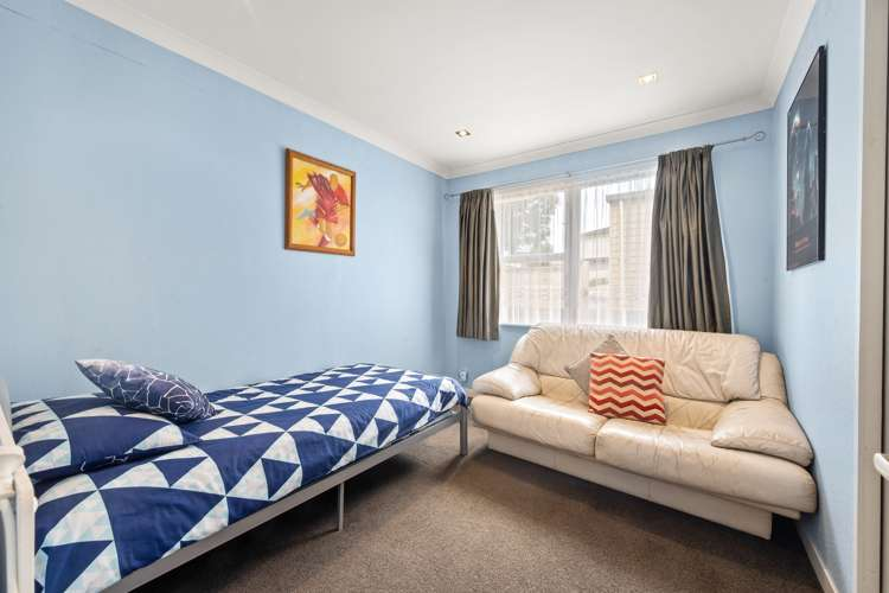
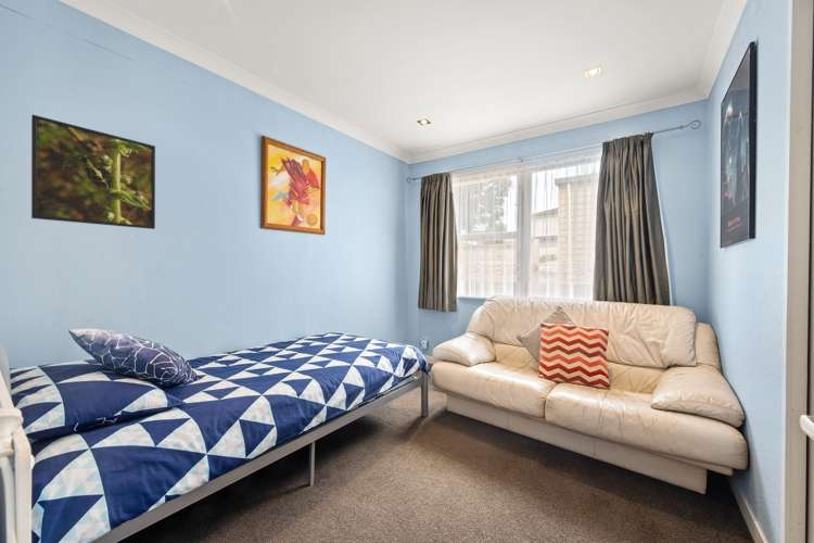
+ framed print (100, 178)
